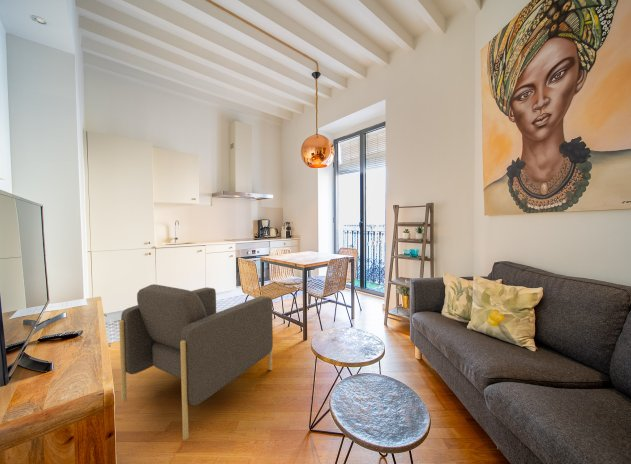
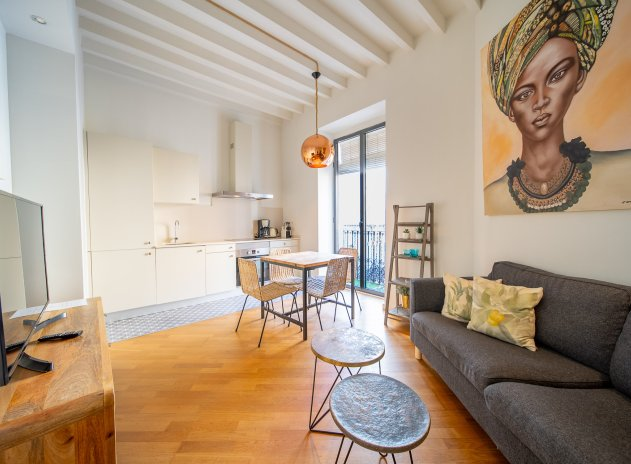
- armchair (205, 330)
